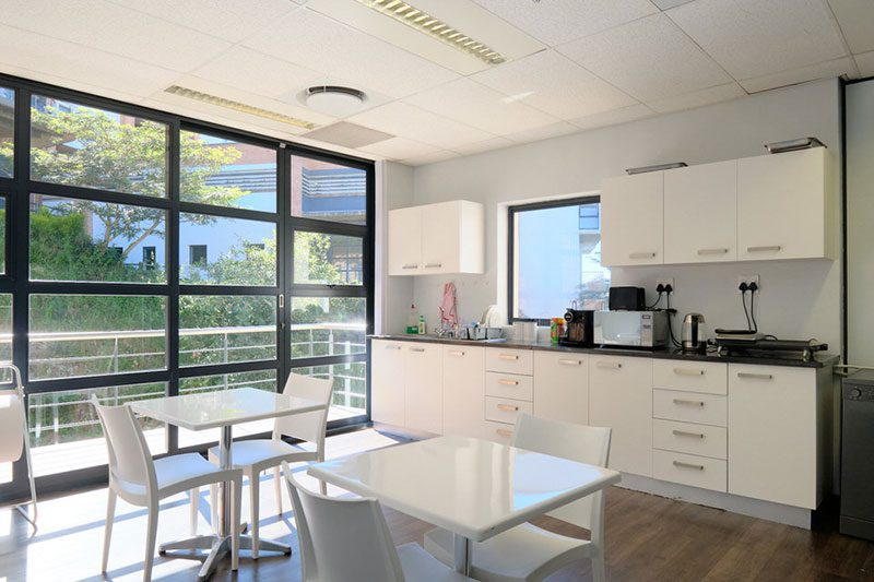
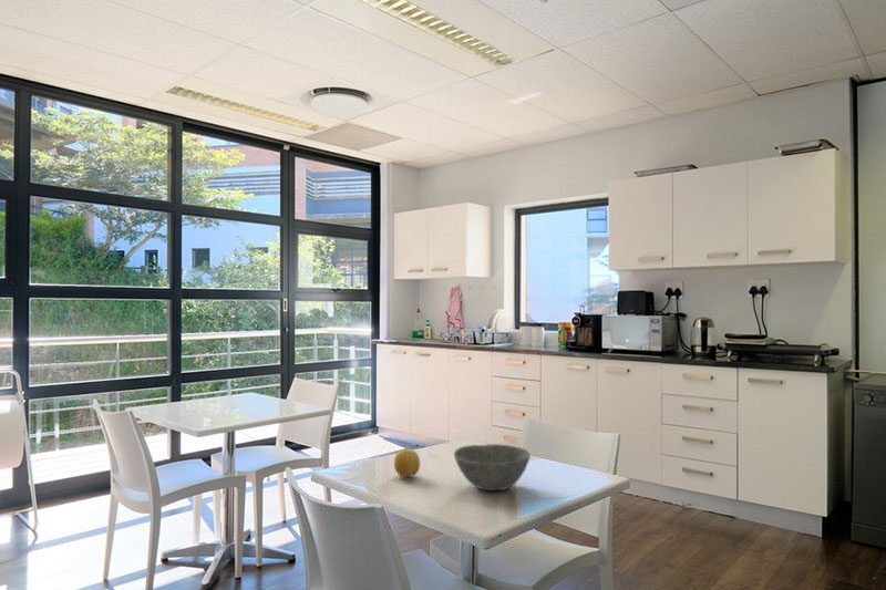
+ fruit (406, 463)
+ bowl (492, 469)
